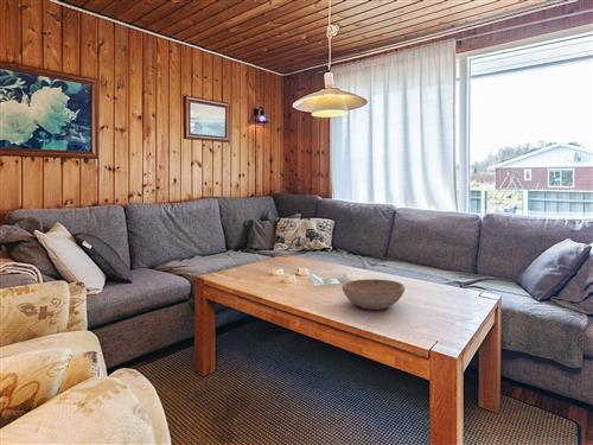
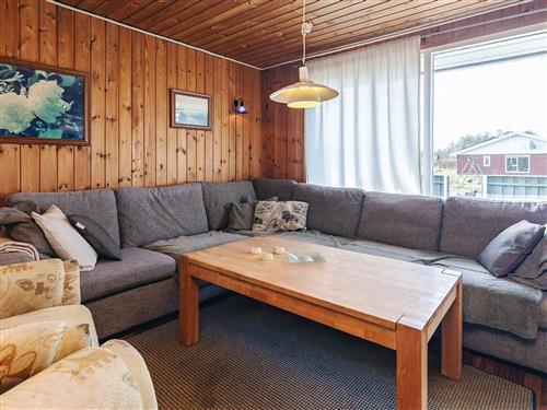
- bowl (372, 294)
